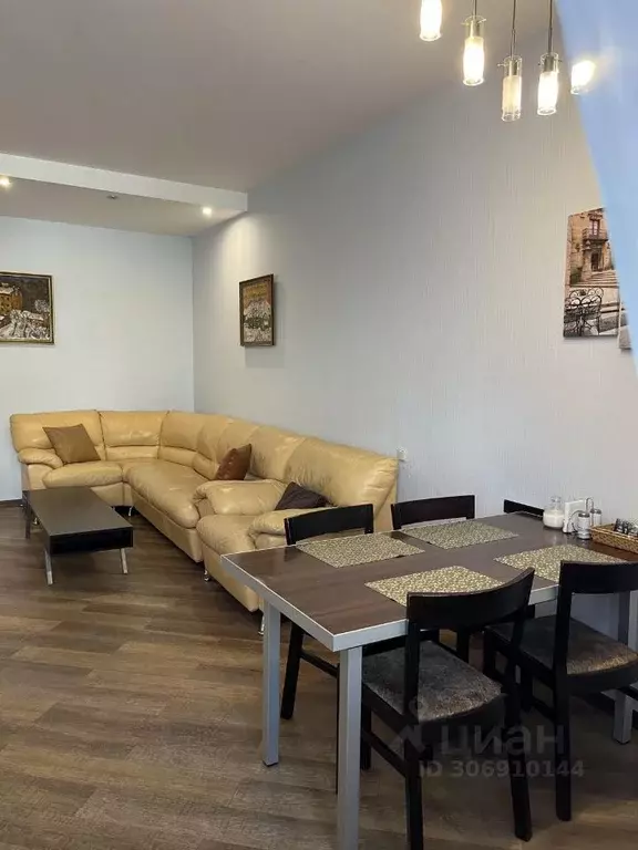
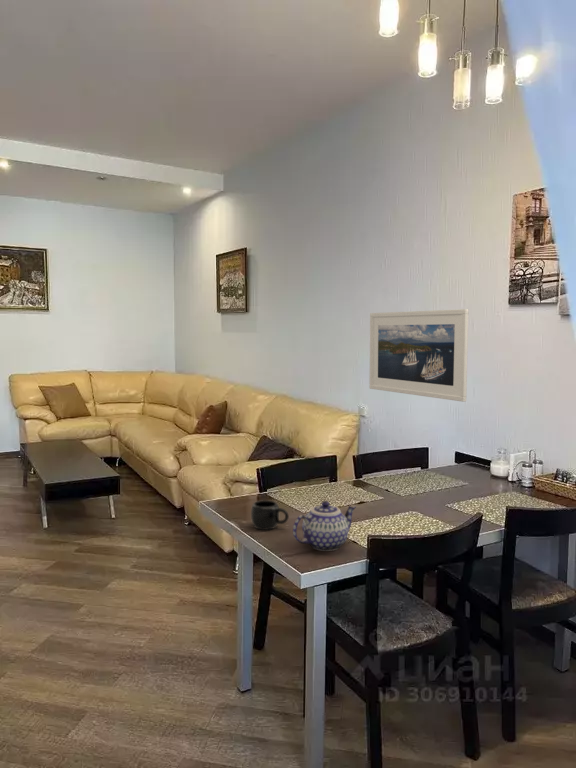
+ teapot (325, 523)
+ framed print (413, 353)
+ mug (267, 515)
